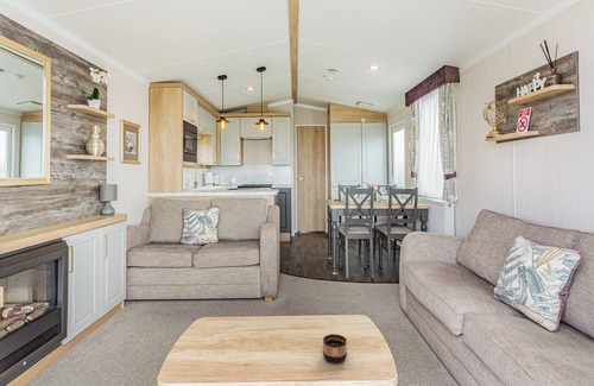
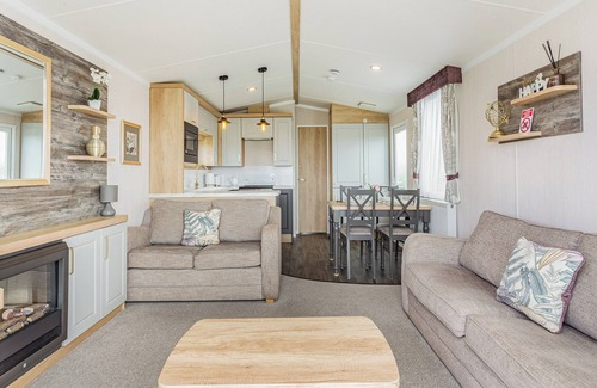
- cup (335, 348)
